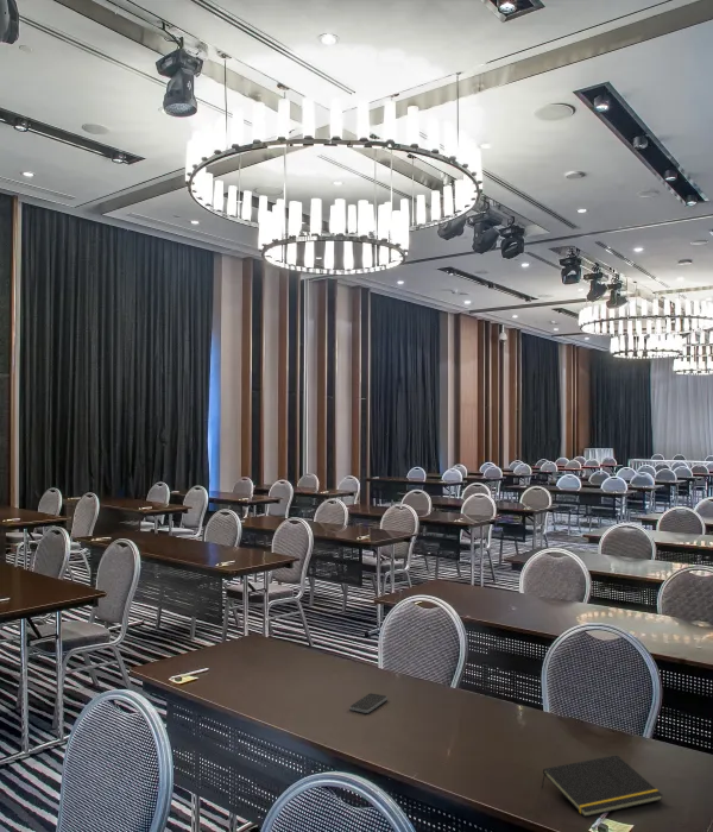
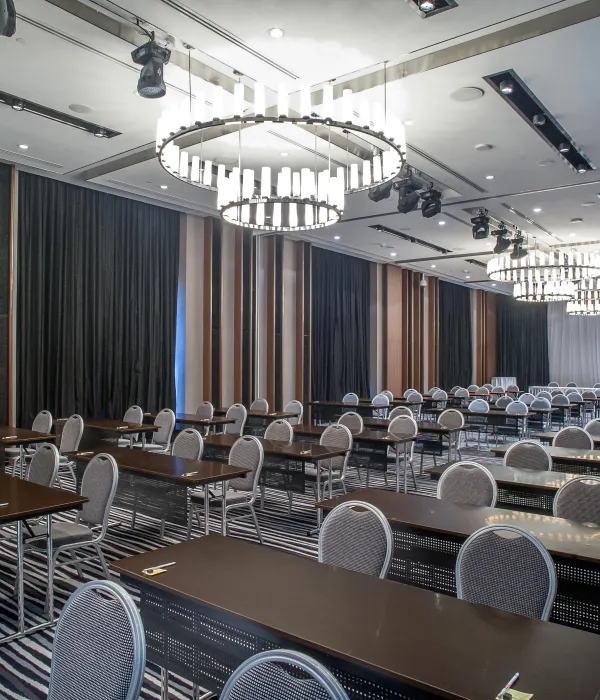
- notepad (601, 783)
- smartphone (368, 702)
